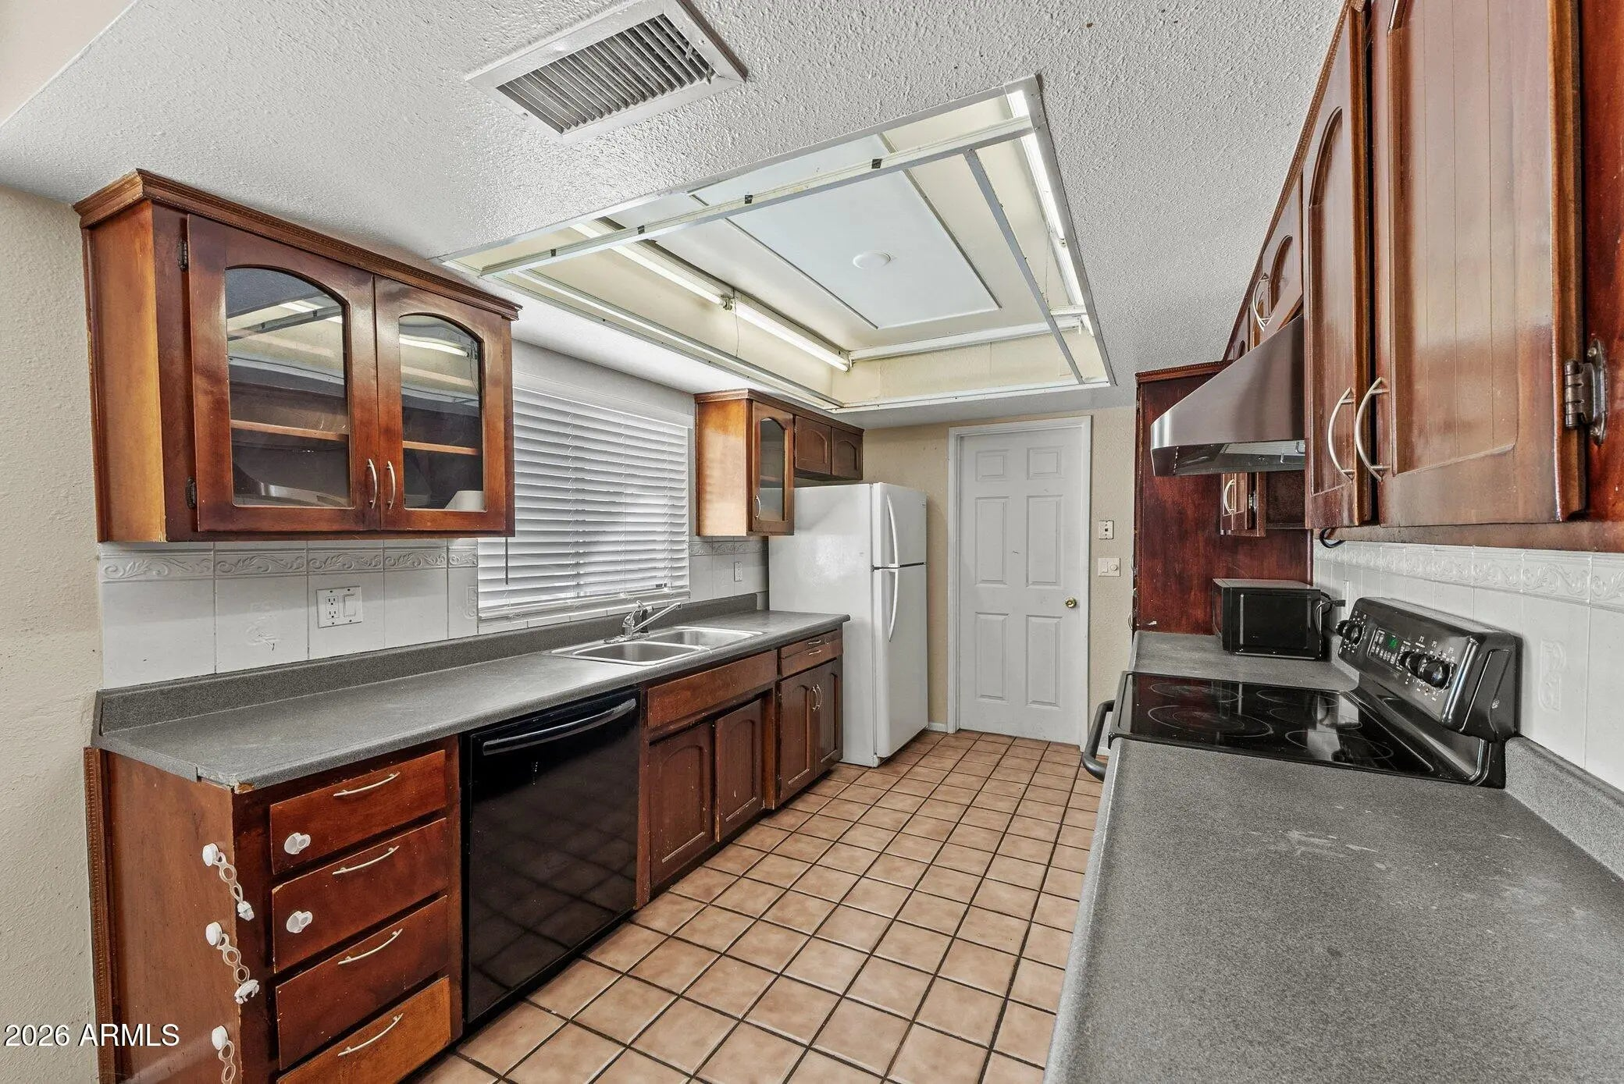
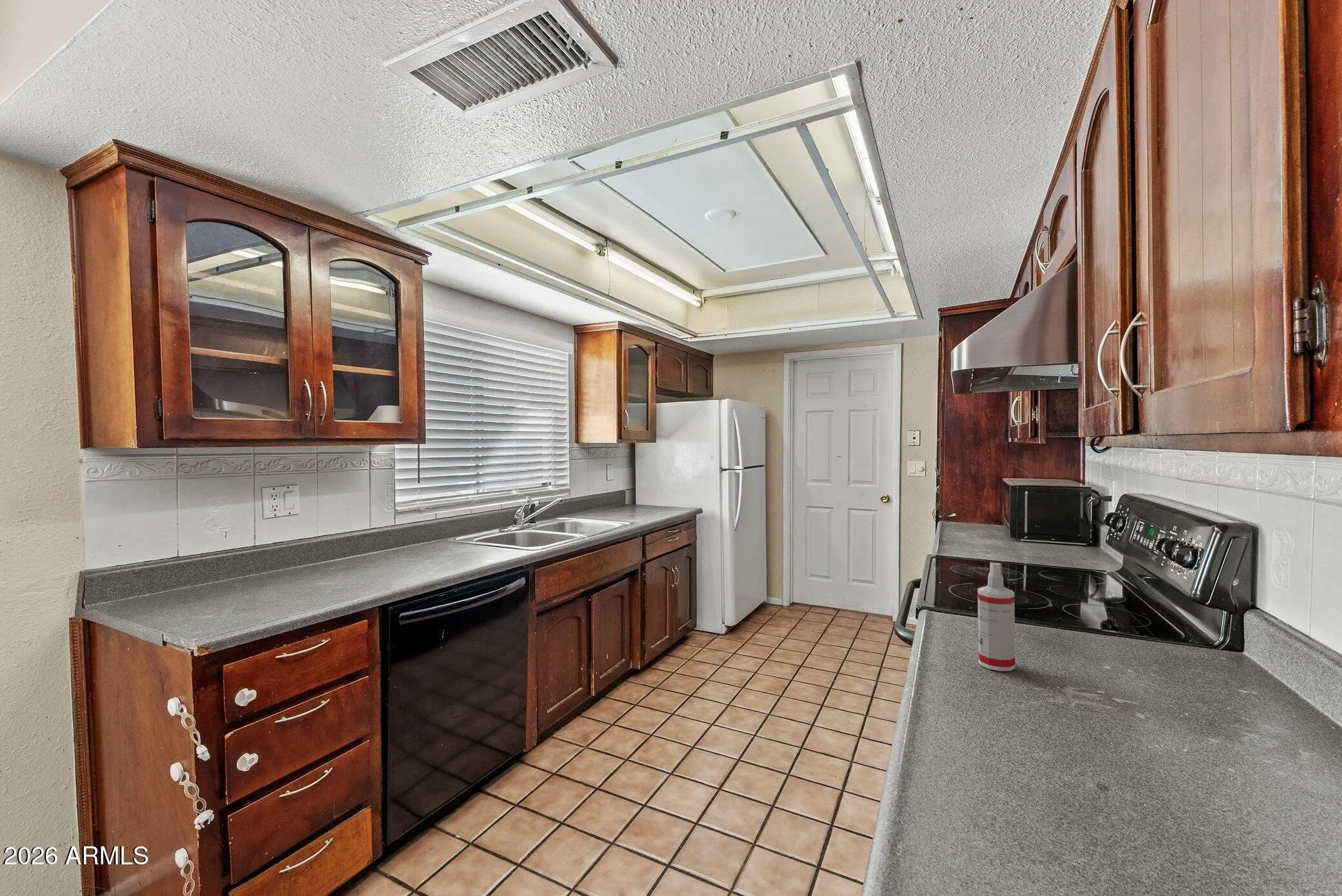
+ spray bottle (996, 613)
